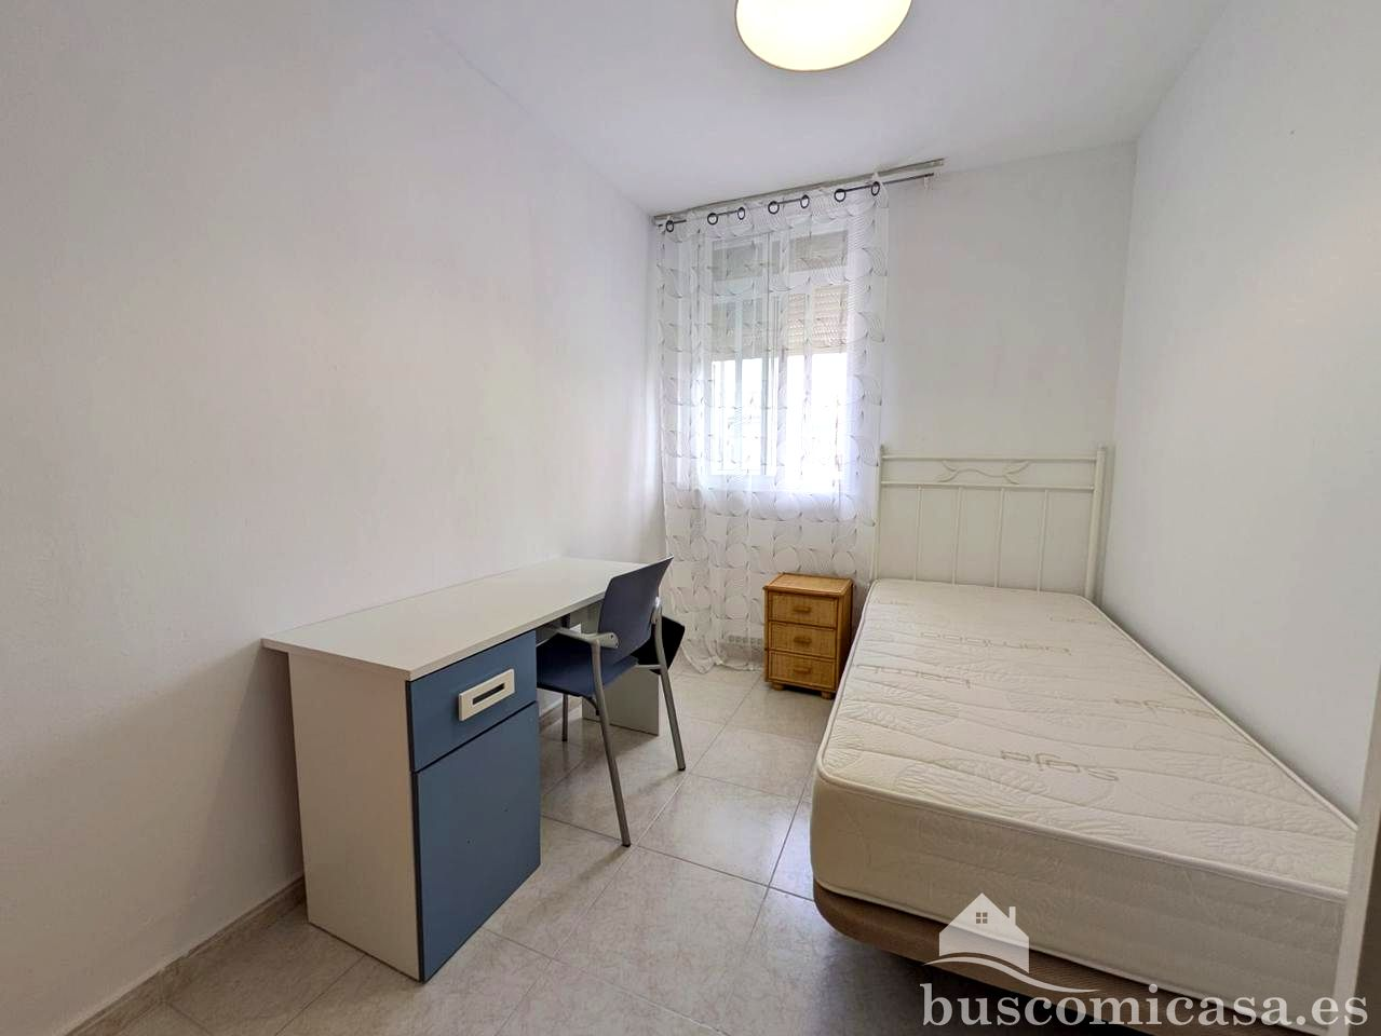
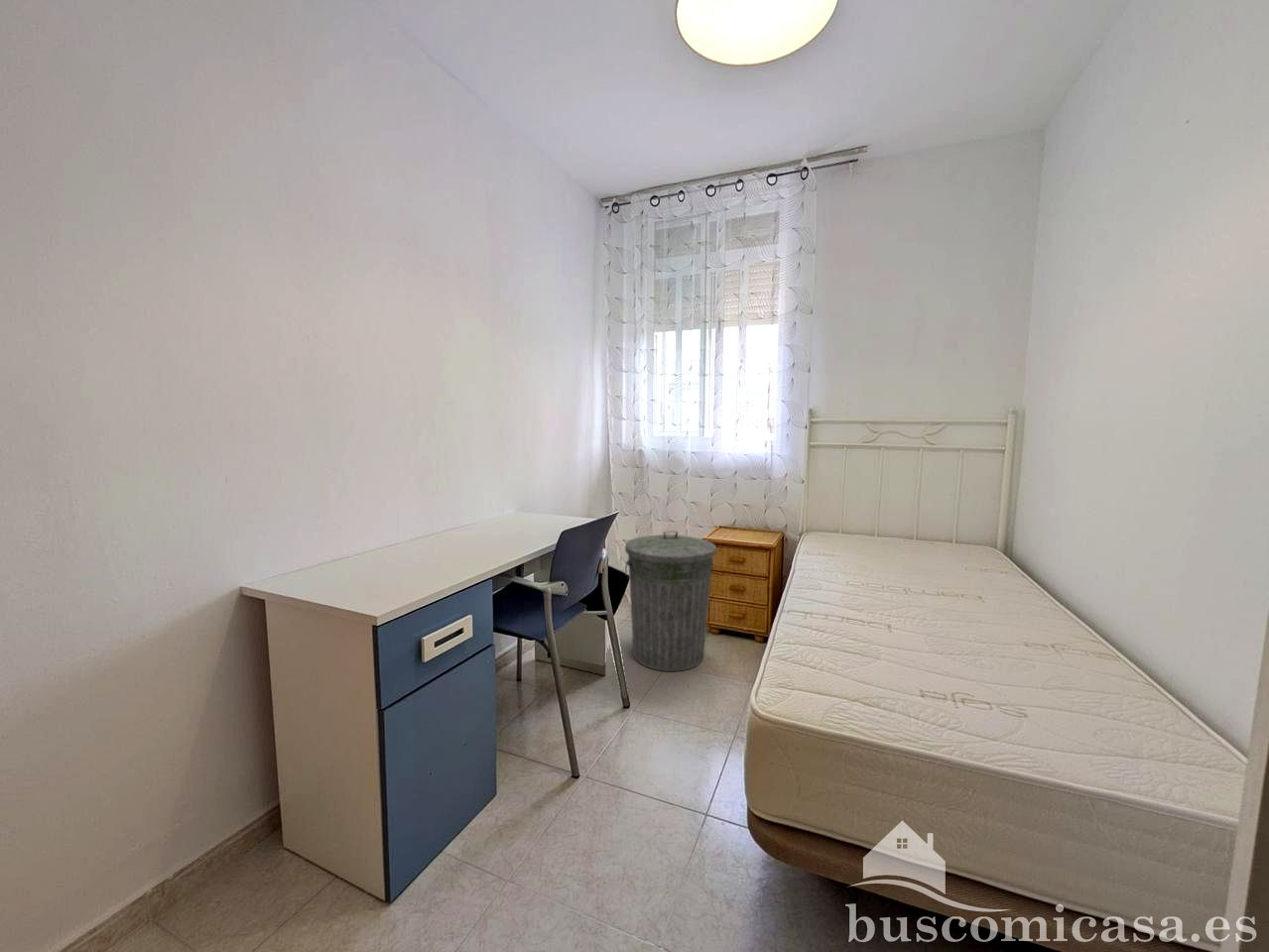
+ trash can (669, 593)
